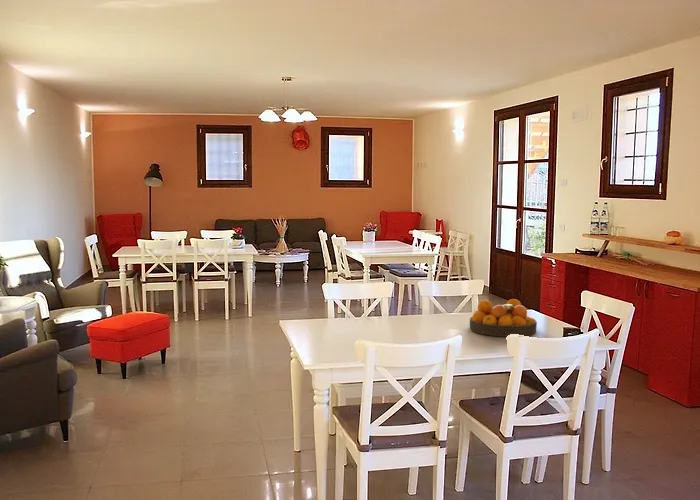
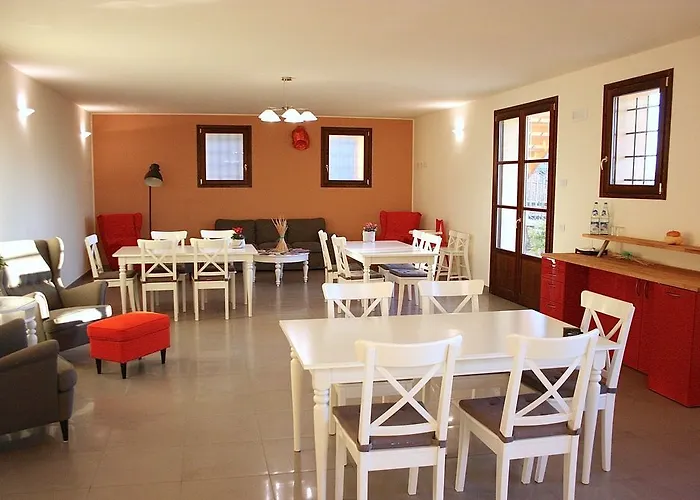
- fruit bowl (502, 315)
